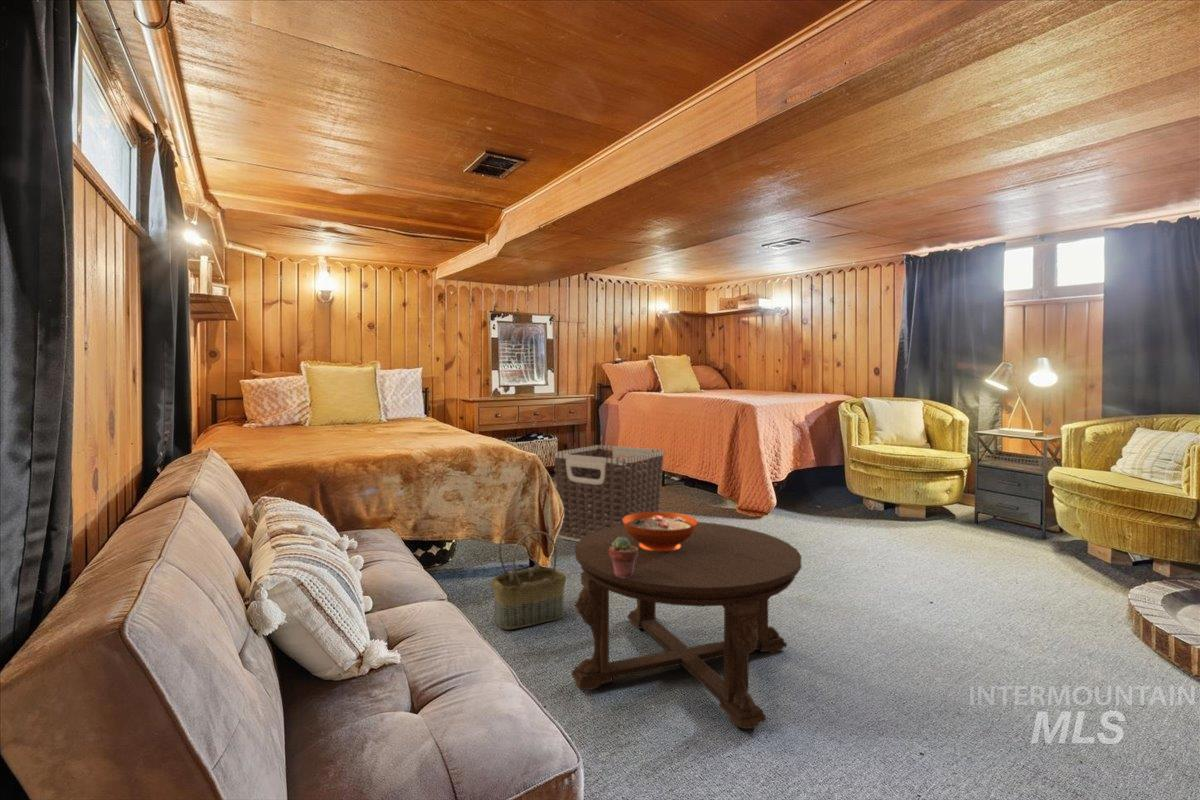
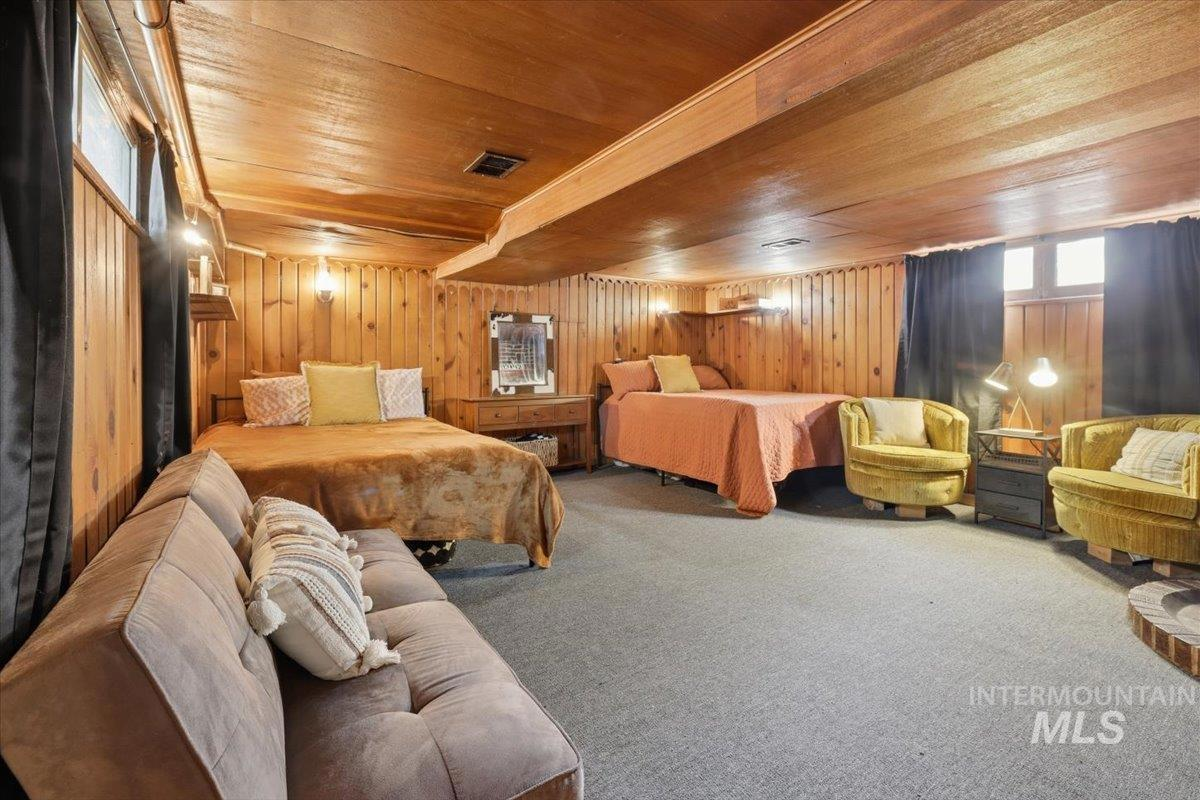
- basket (529, 572)
- coffee table (684, 605)
- clothes hamper (609, 493)
- potted succulent (623, 555)
- decorative bowl (659, 532)
